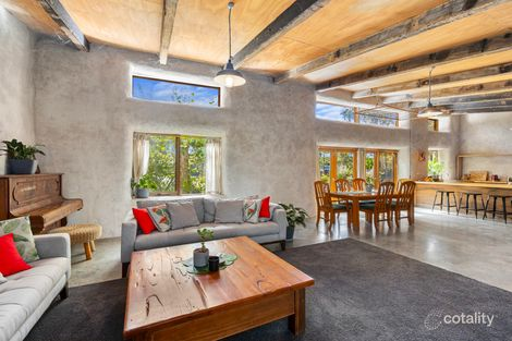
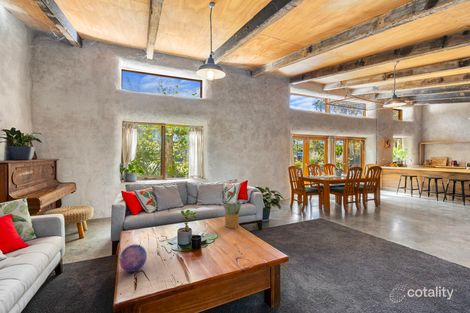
+ potted plant (232, 214)
+ decorative ball (133, 257)
